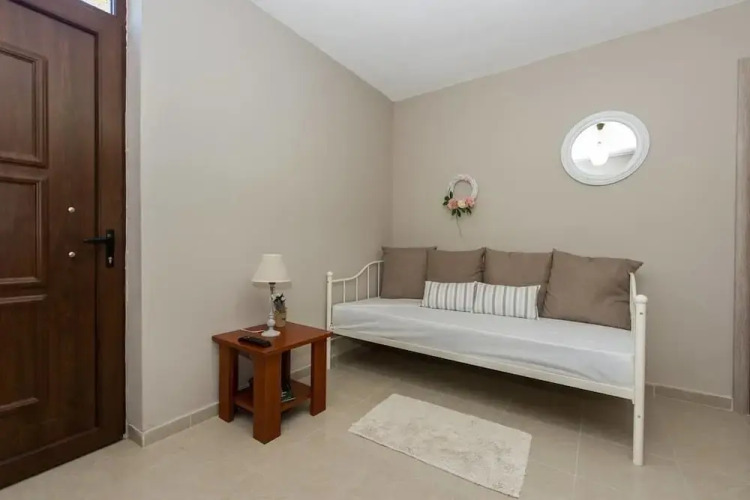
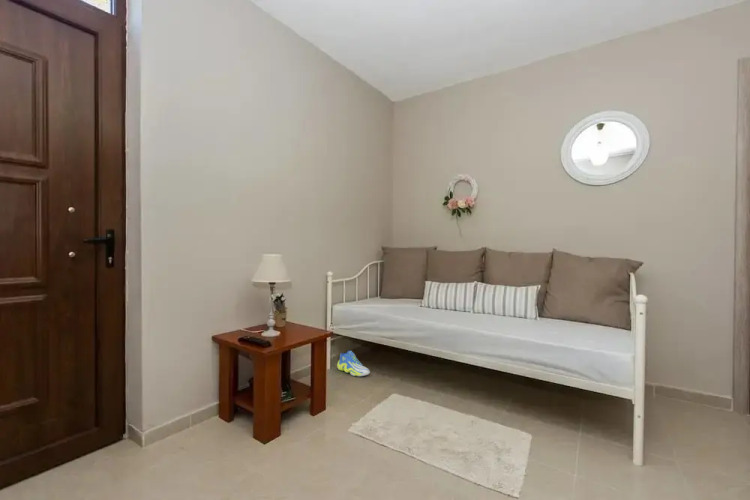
+ sneaker (352, 362)
